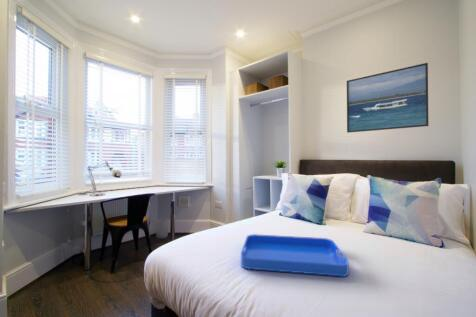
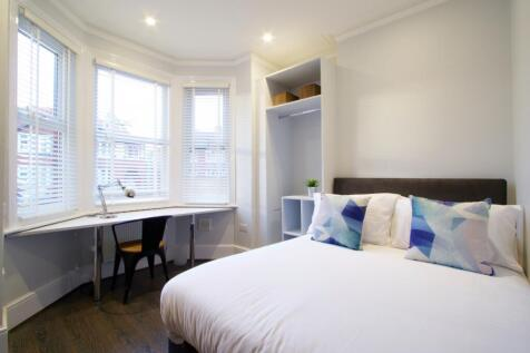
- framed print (383, 101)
- serving tray (290, 252)
